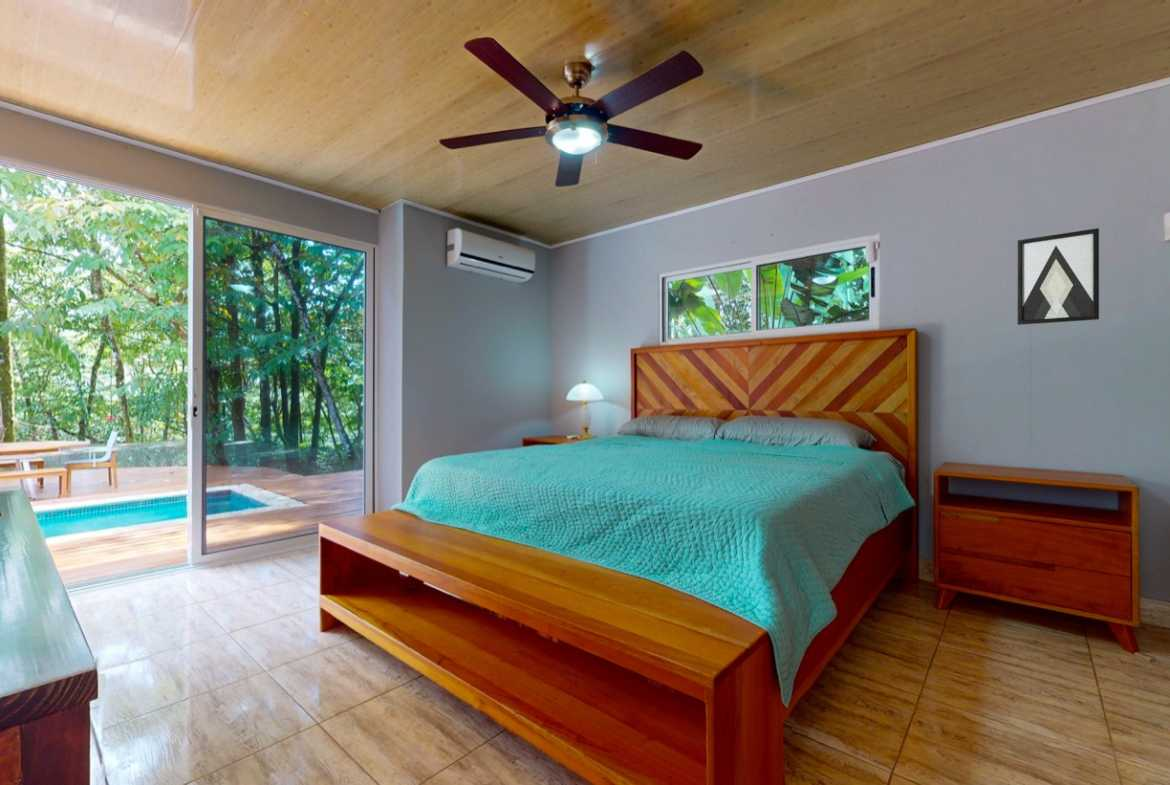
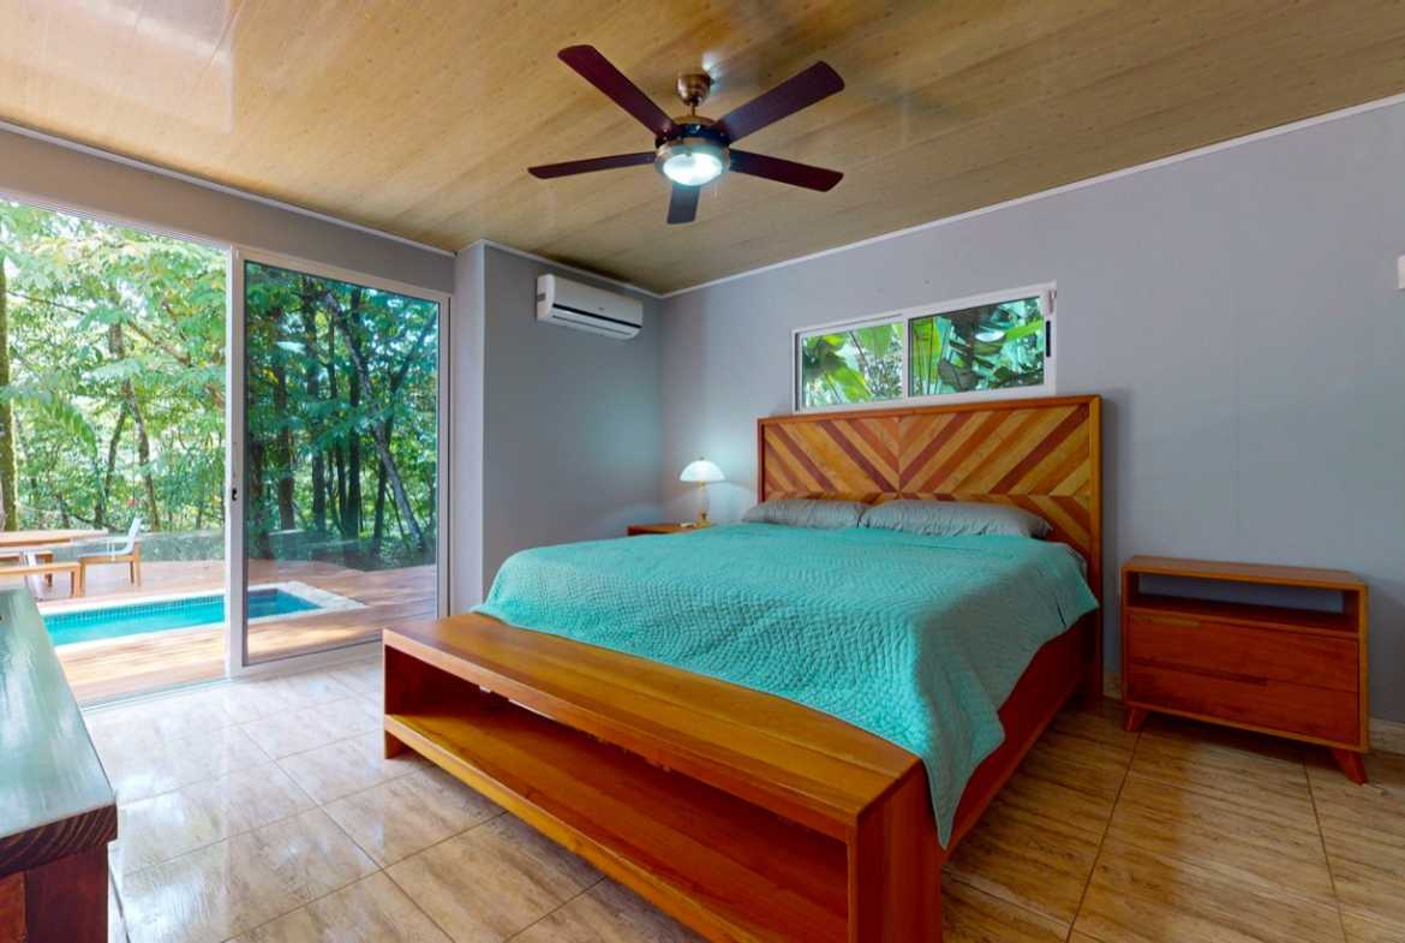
- wall art (1056, 278)
